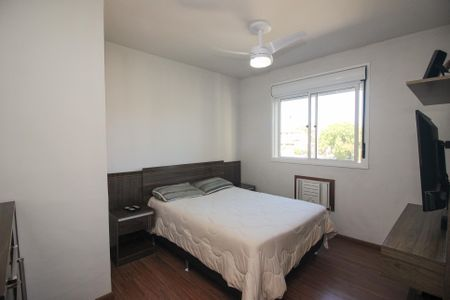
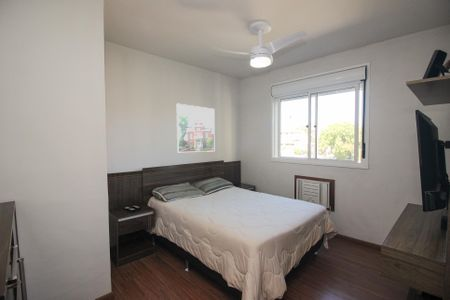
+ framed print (197, 129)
